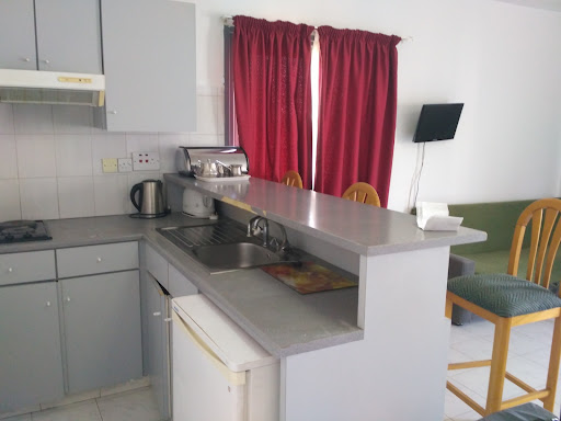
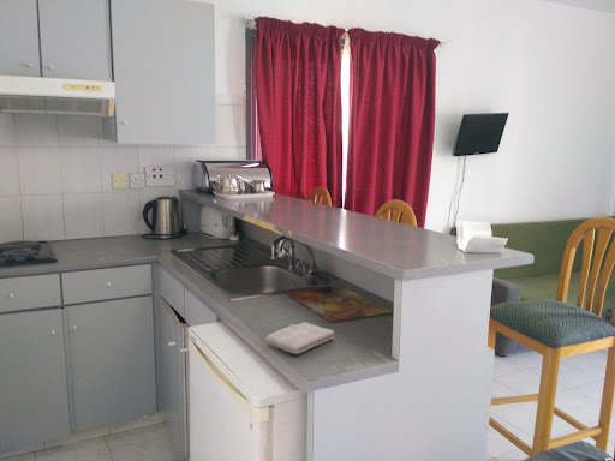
+ washcloth (300, 336)
